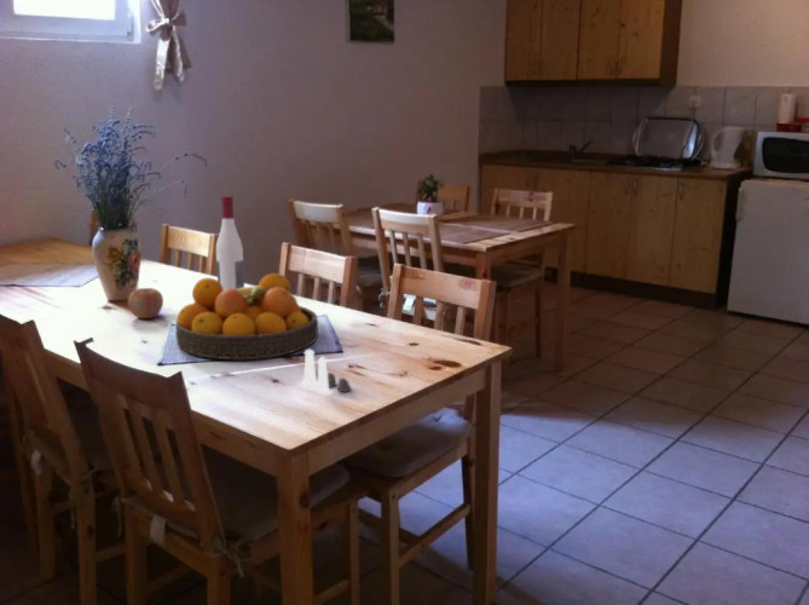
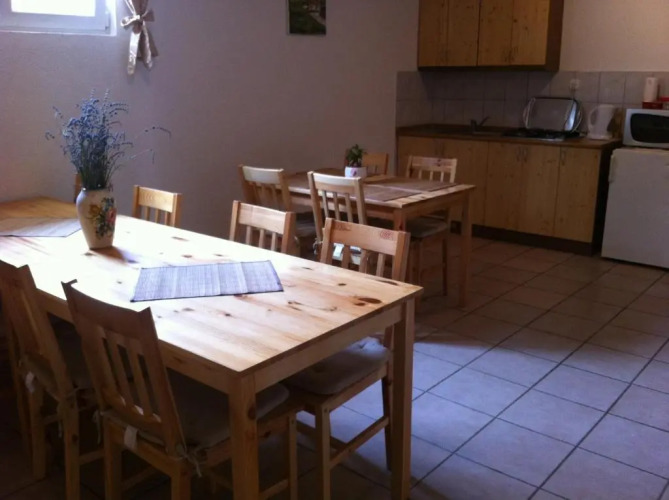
- apple (145, 302)
- fruit bowl (247, 309)
- alcohol (229, 246)
- salt and pepper shaker set (322, 368)
